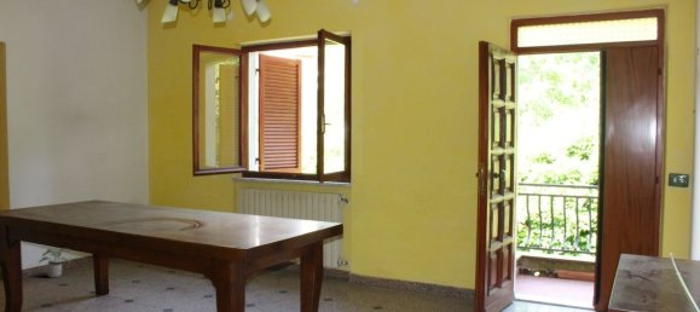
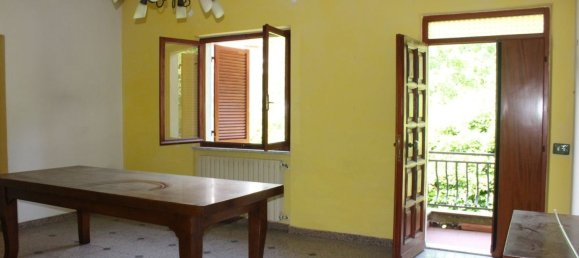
- potted plant (56, 262)
